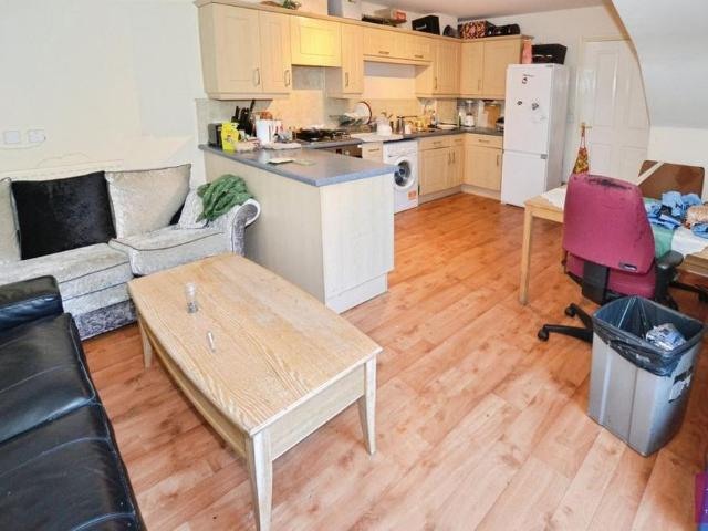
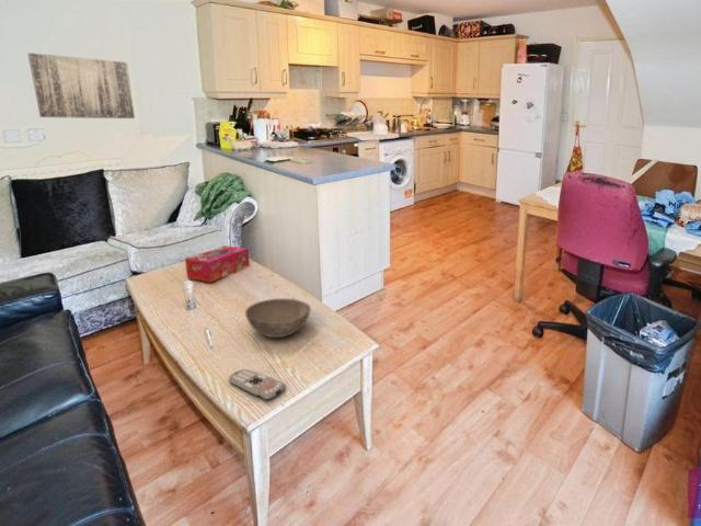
+ bowl (278, 321)
+ remote control (255, 382)
+ wall art (85, 88)
+ tissue box (218, 262)
